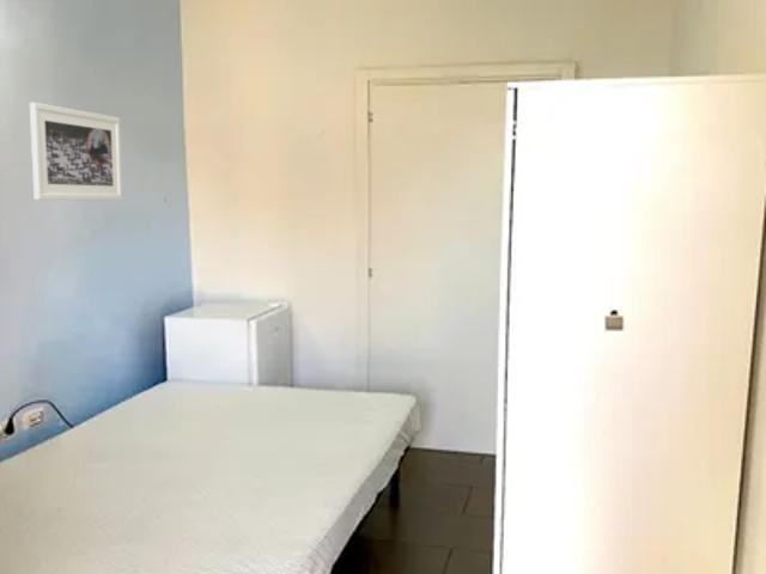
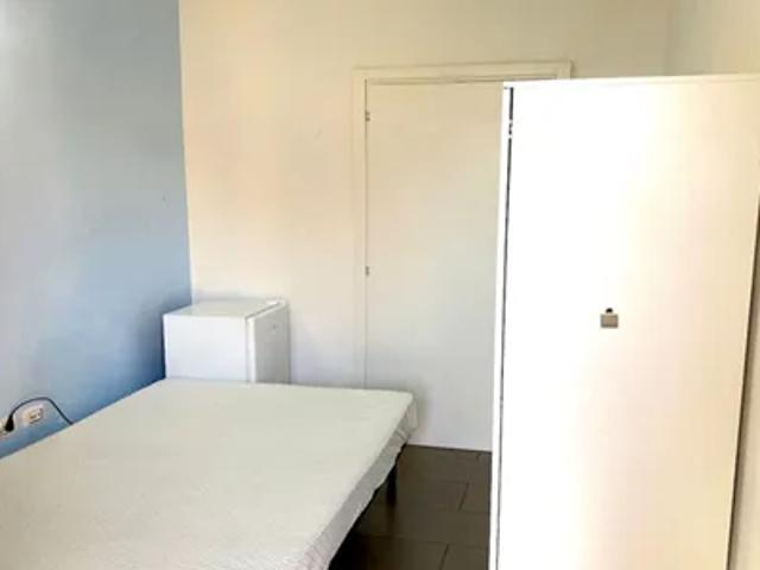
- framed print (80, 155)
